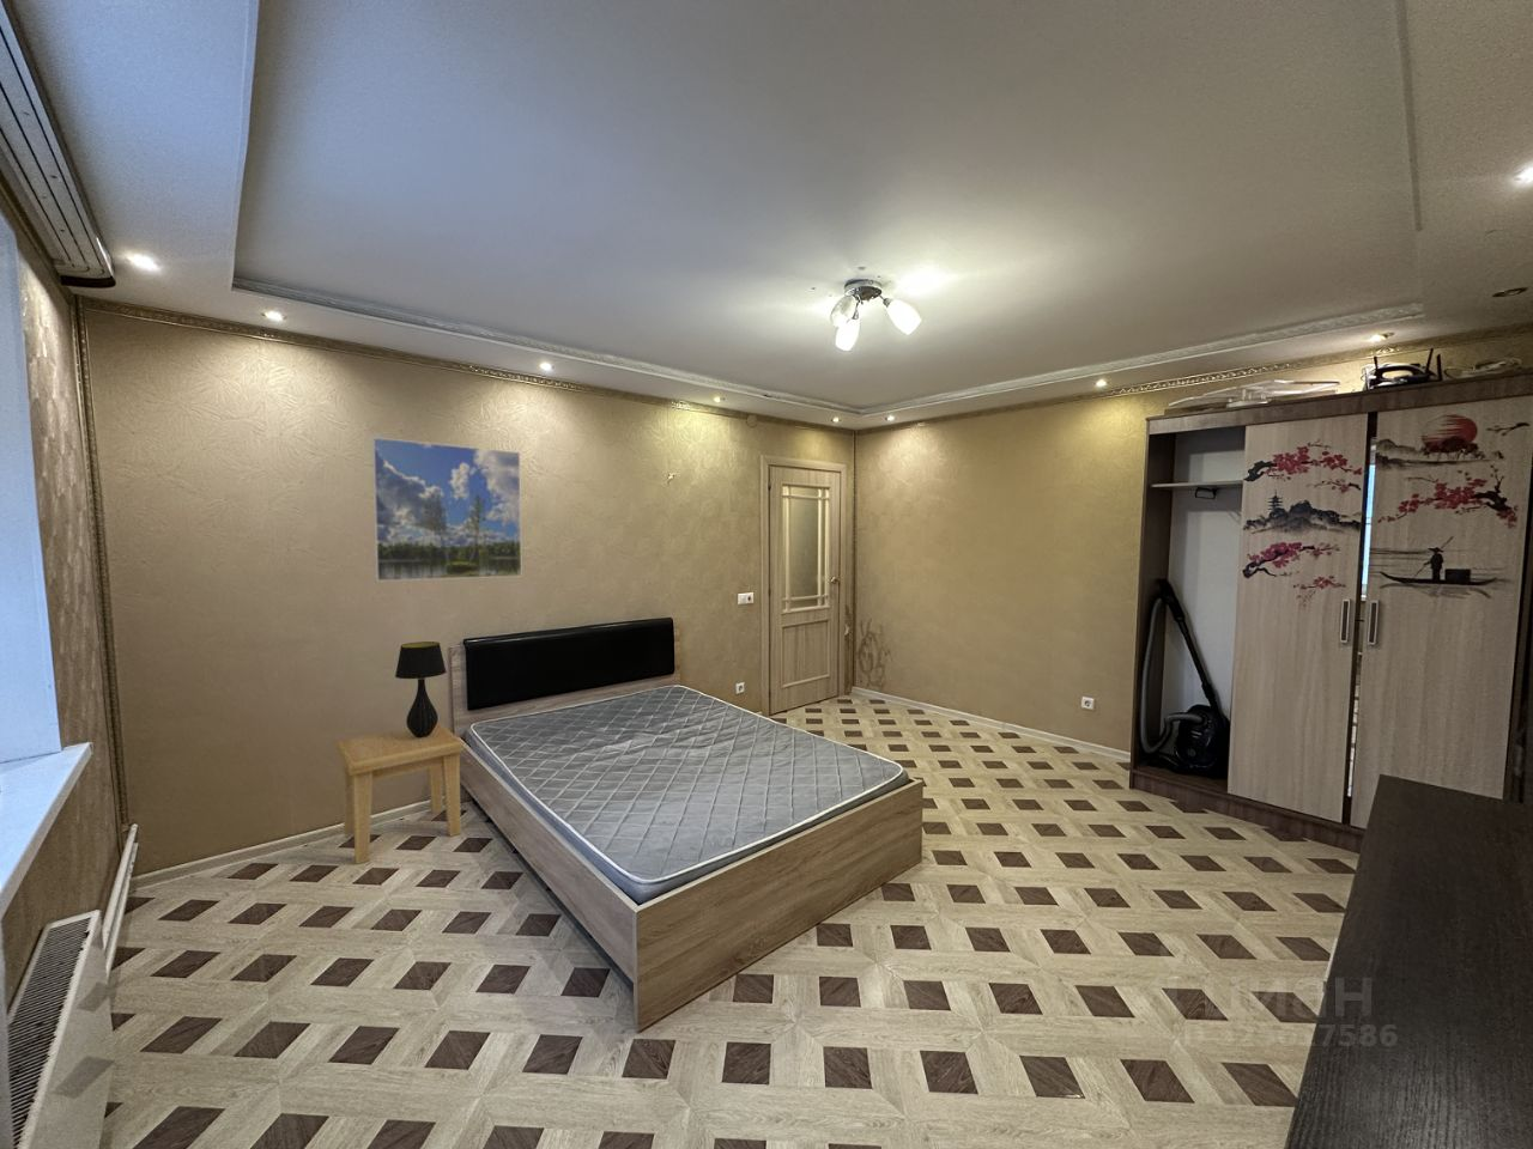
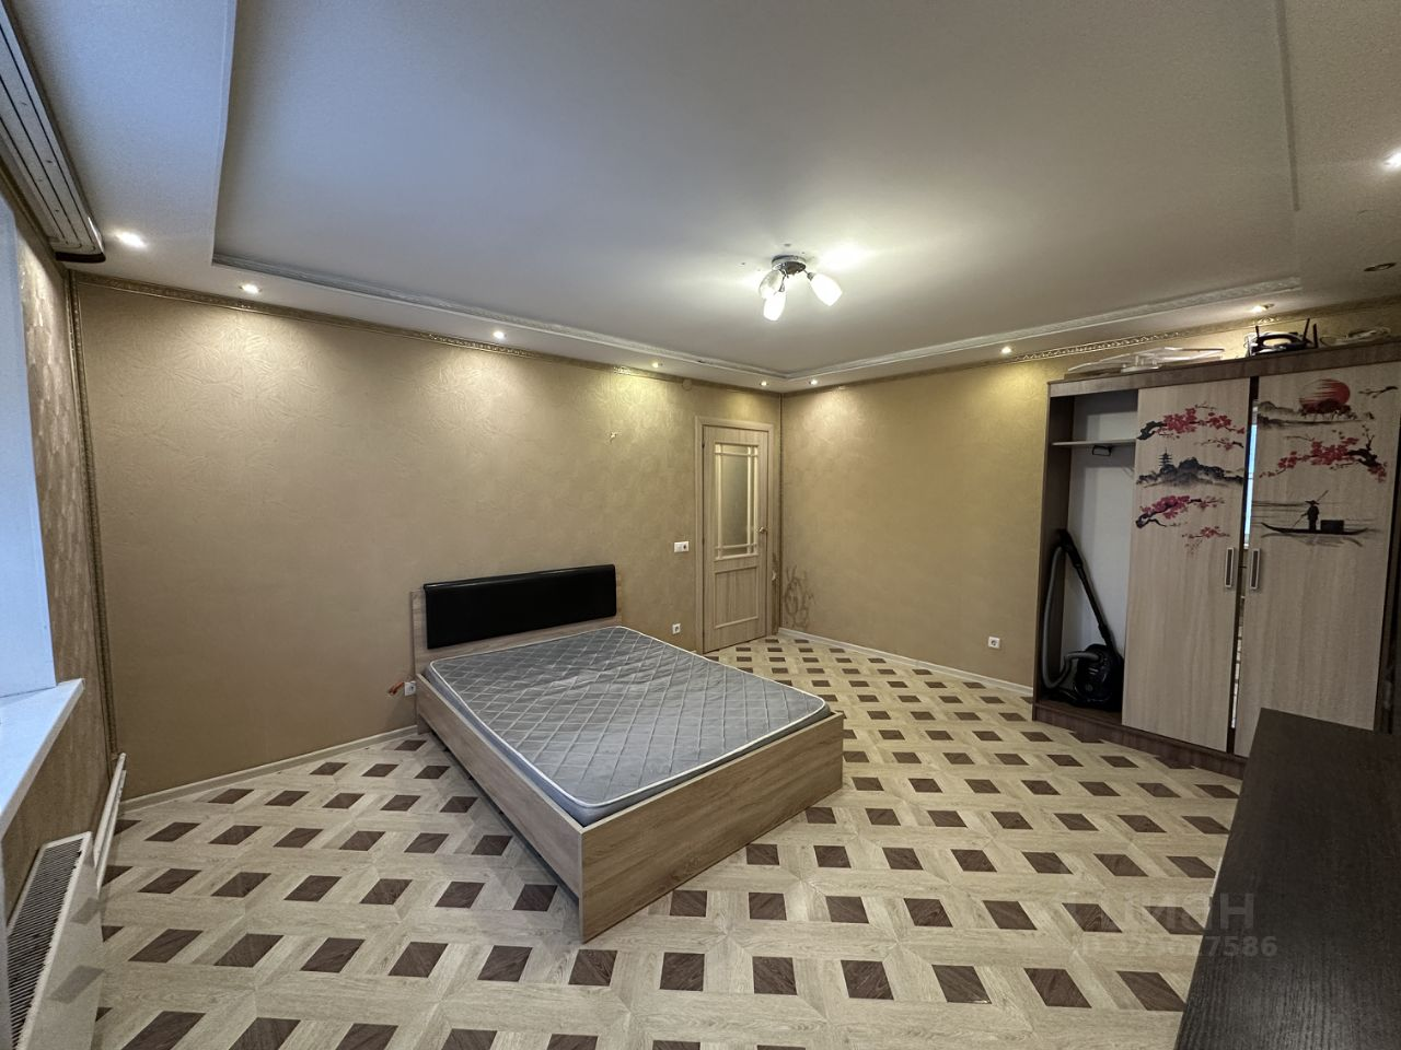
- table lamp (421, 689)
- side table (396, 775)
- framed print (451, 512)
